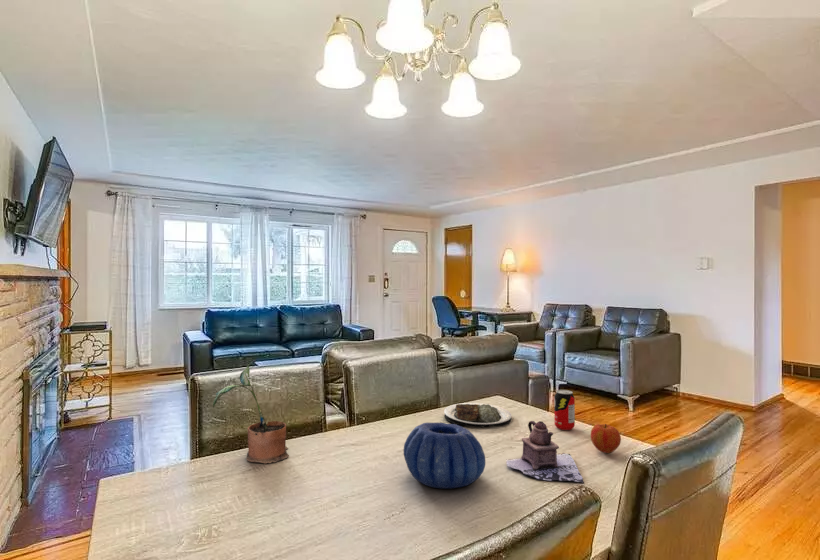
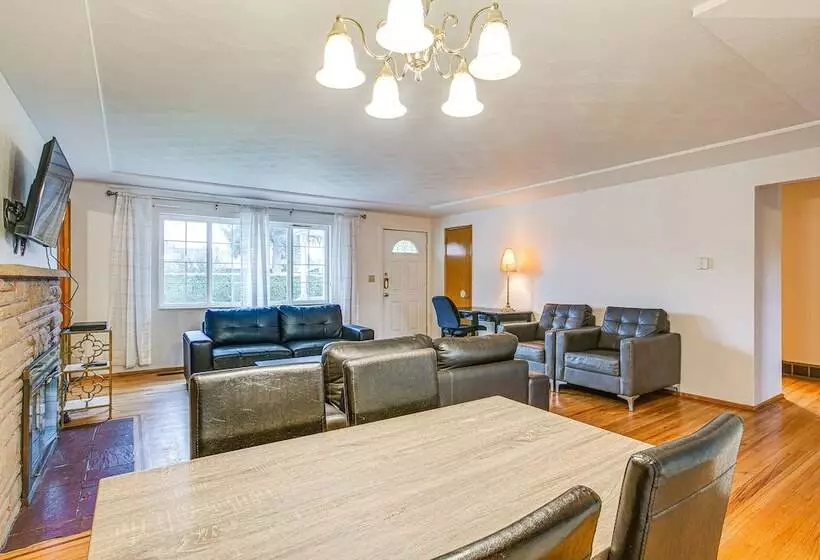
- apple (605, 437)
- teapot (541, 444)
- potted plant (258, 409)
- beverage can (564, 409)
- decorative bowl (443, 452)
- plate (477, 412)
